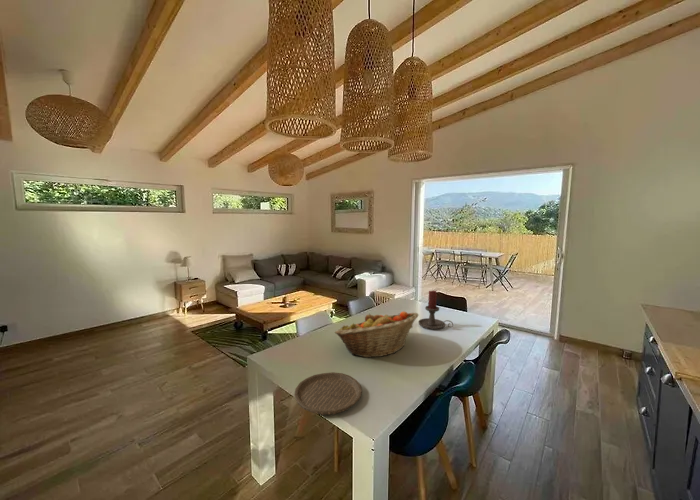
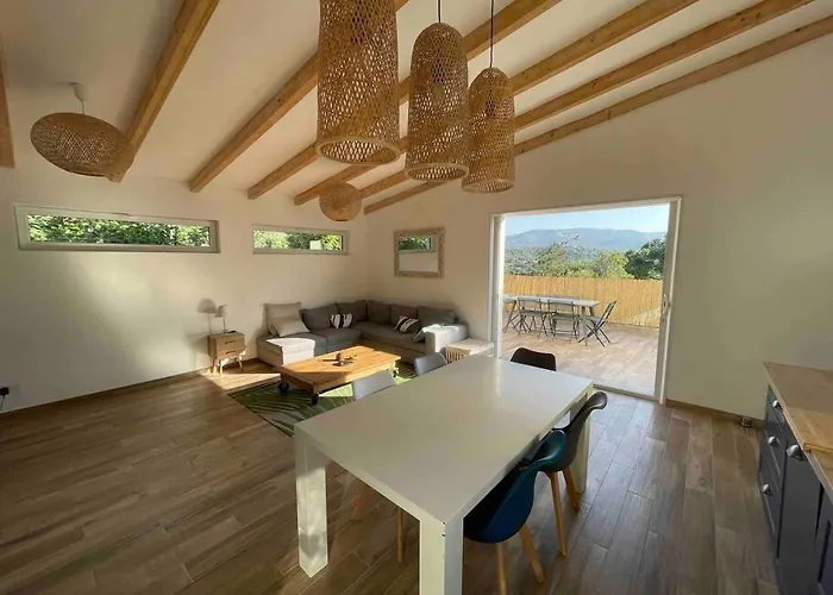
- fruit basket (377, 329)
- plate (328, 392)
- candle holder (436, 308)
